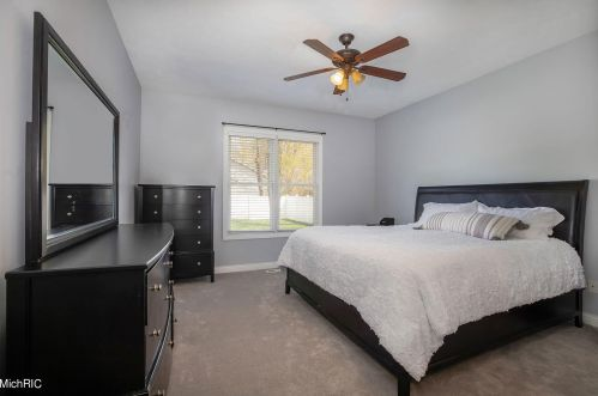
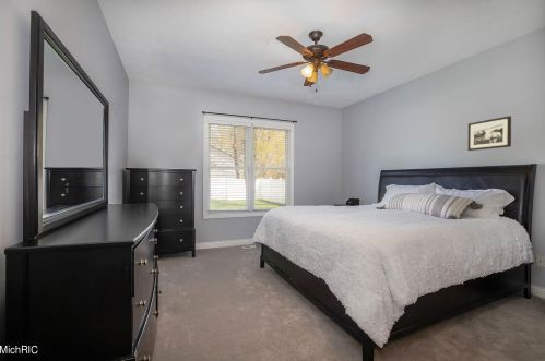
+ picture frame (488, 134)
